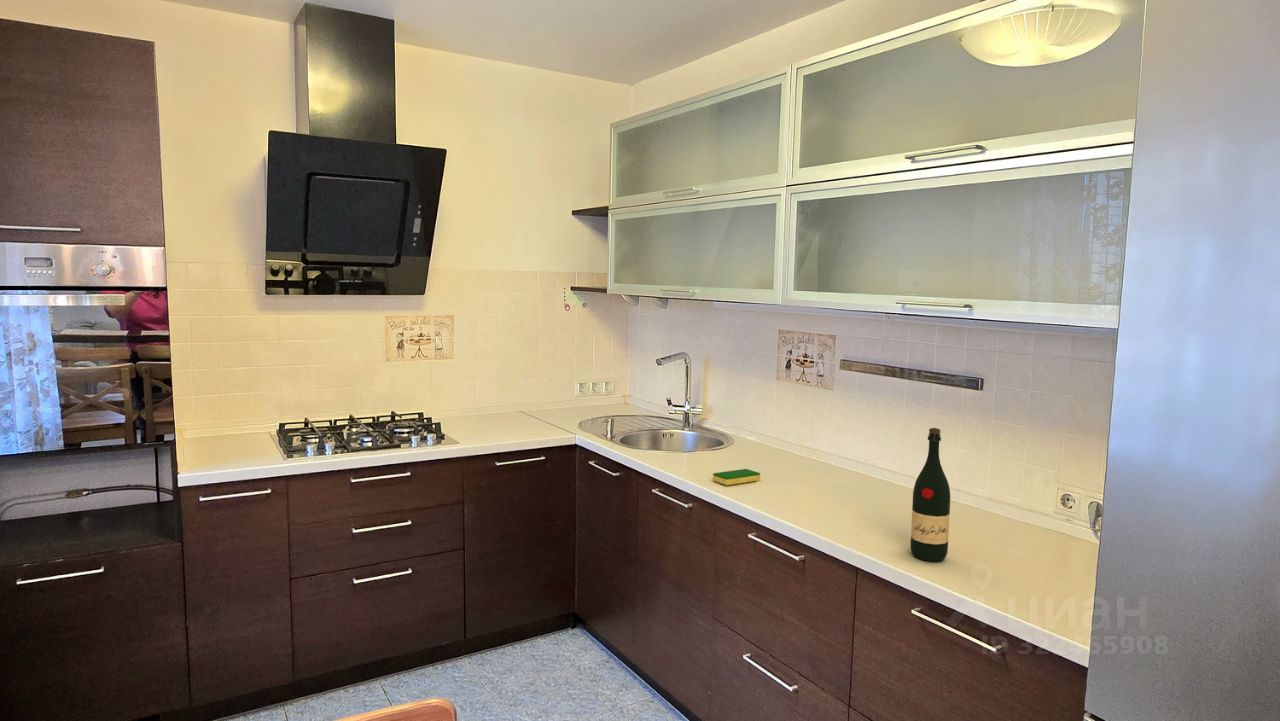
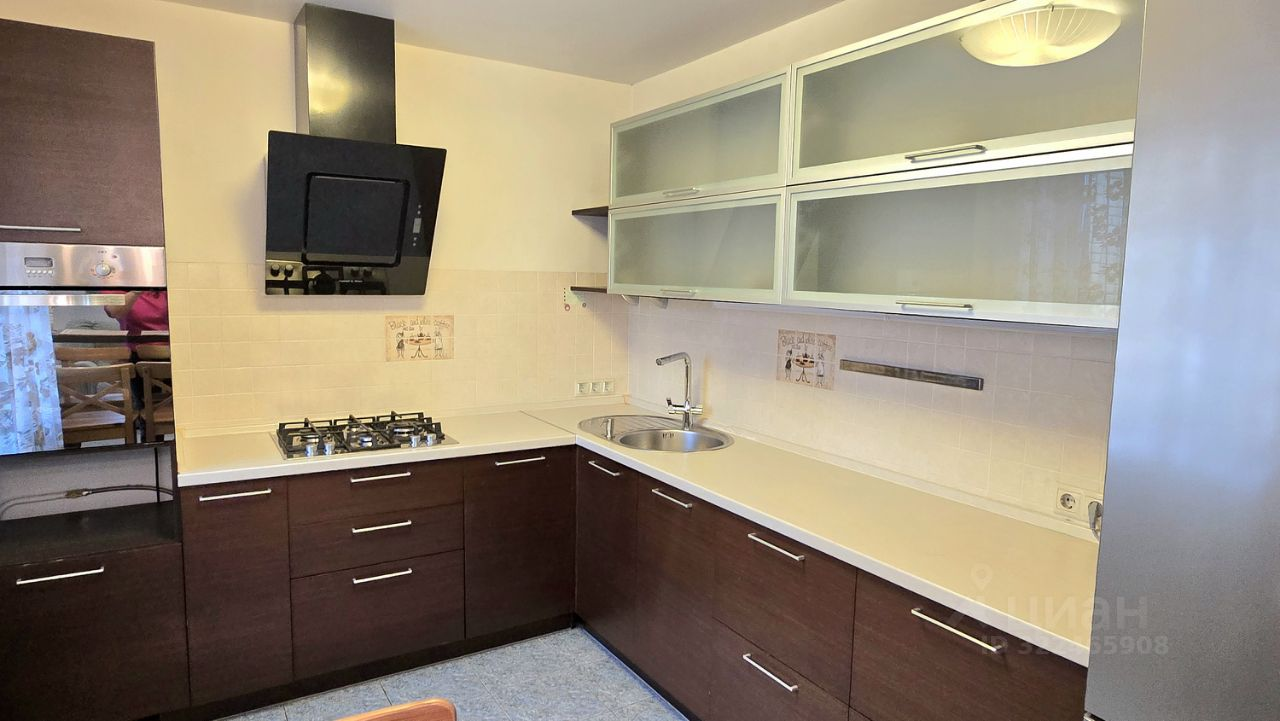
- dish sponge (736, 476)
- wine bottle (931, 492)
